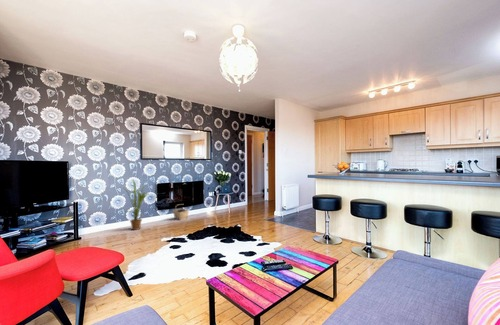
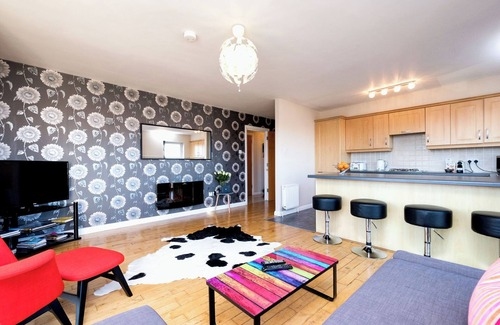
- basket (180, 211)
- house plant (134, 203)
